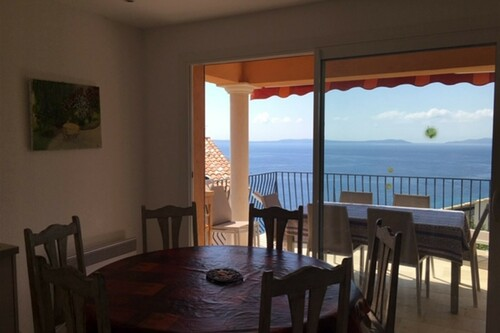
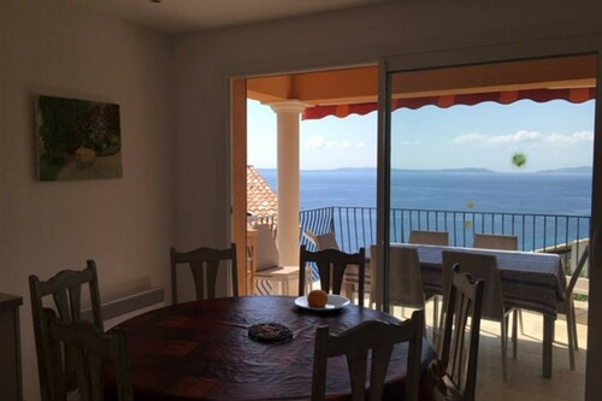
+ plate (321, 299)
